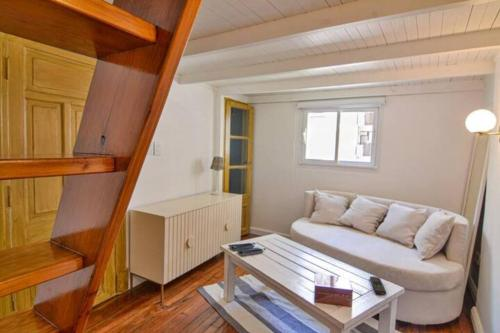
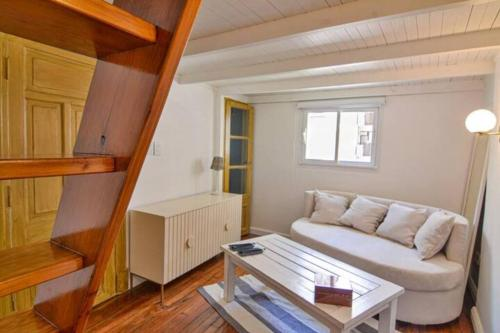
- remote control (377, 284)
